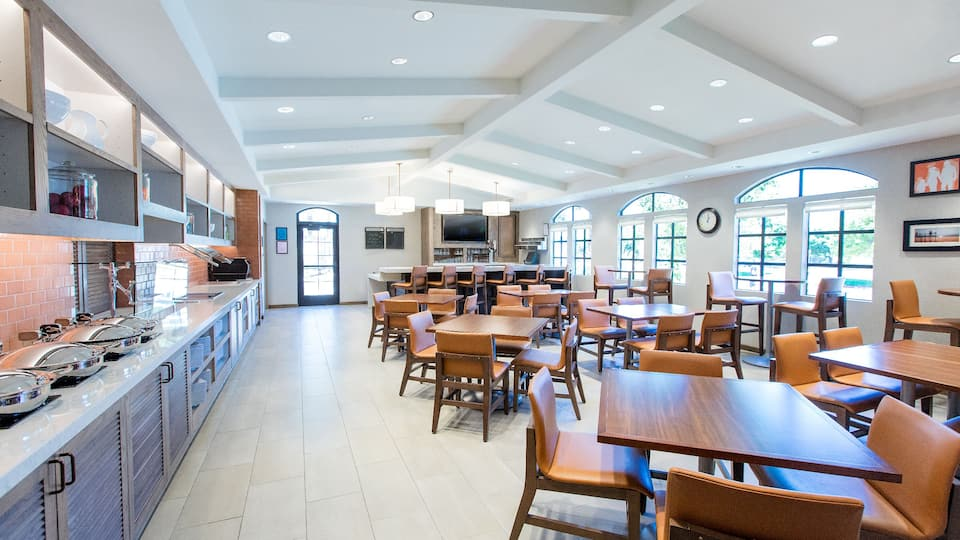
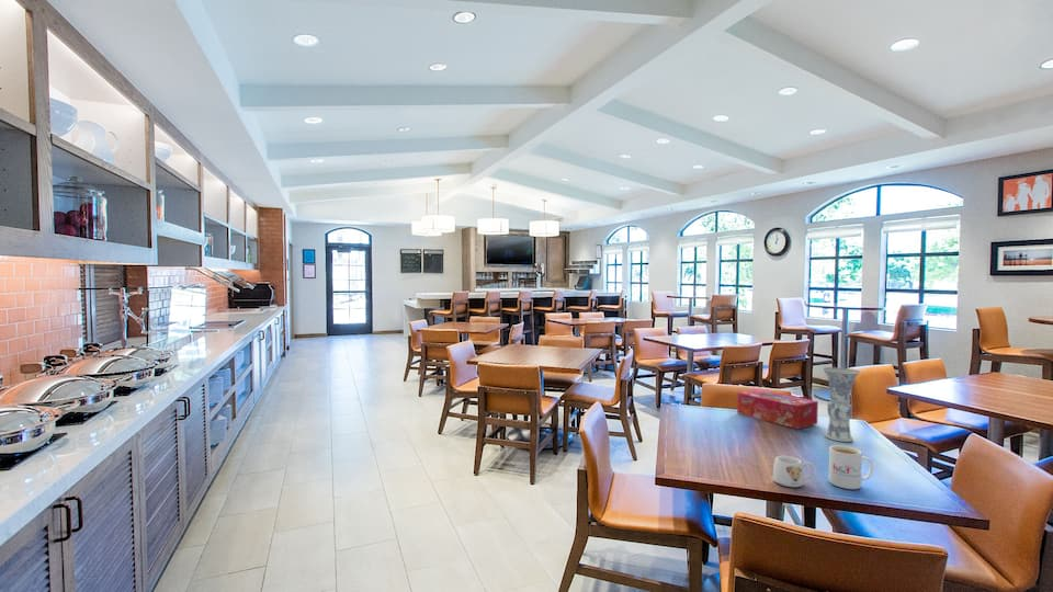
+ vase (840, 403)
+ mug (850, 467)
+ tissue box (775, 407)
+ mug (793, 470)
